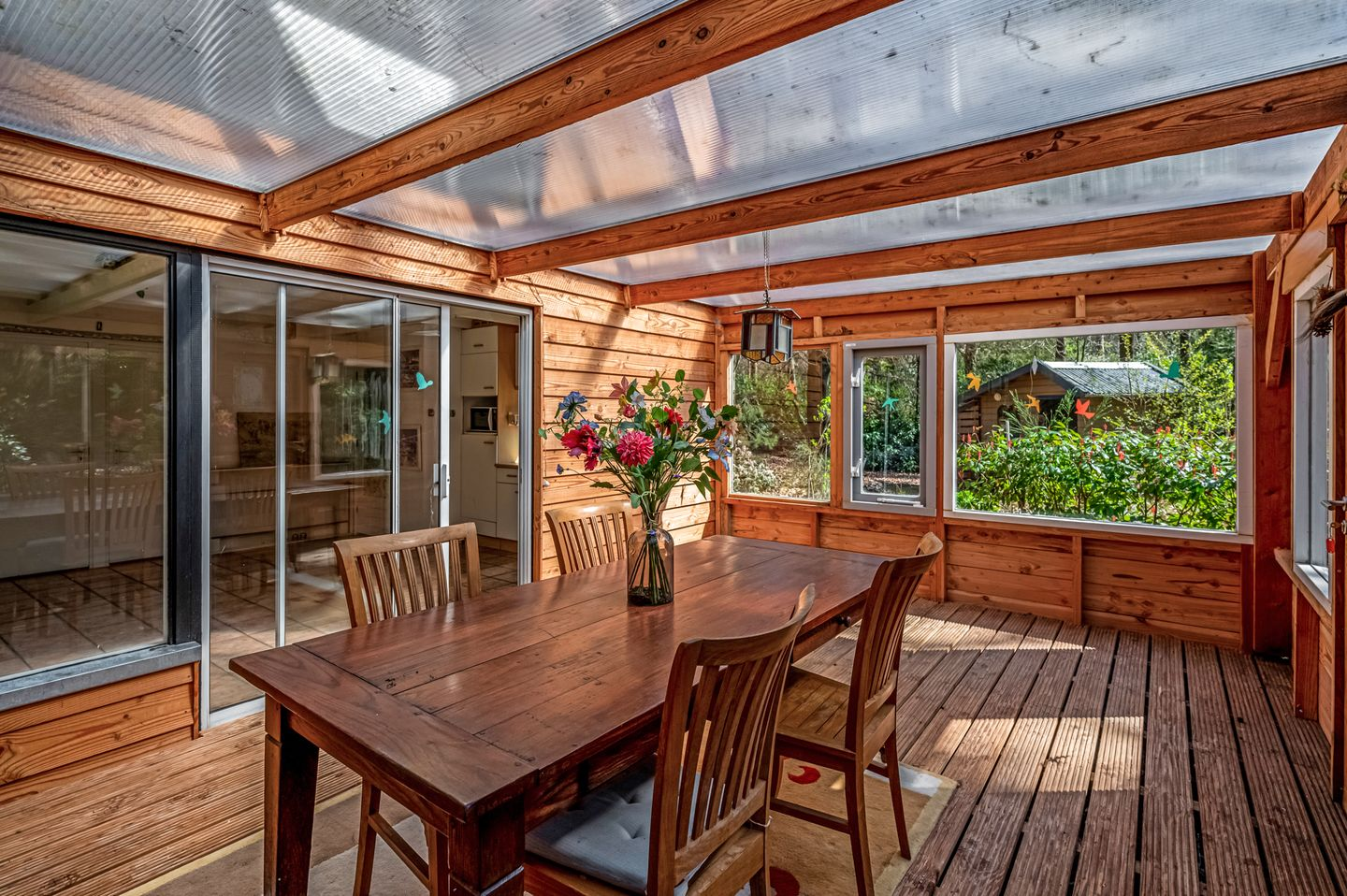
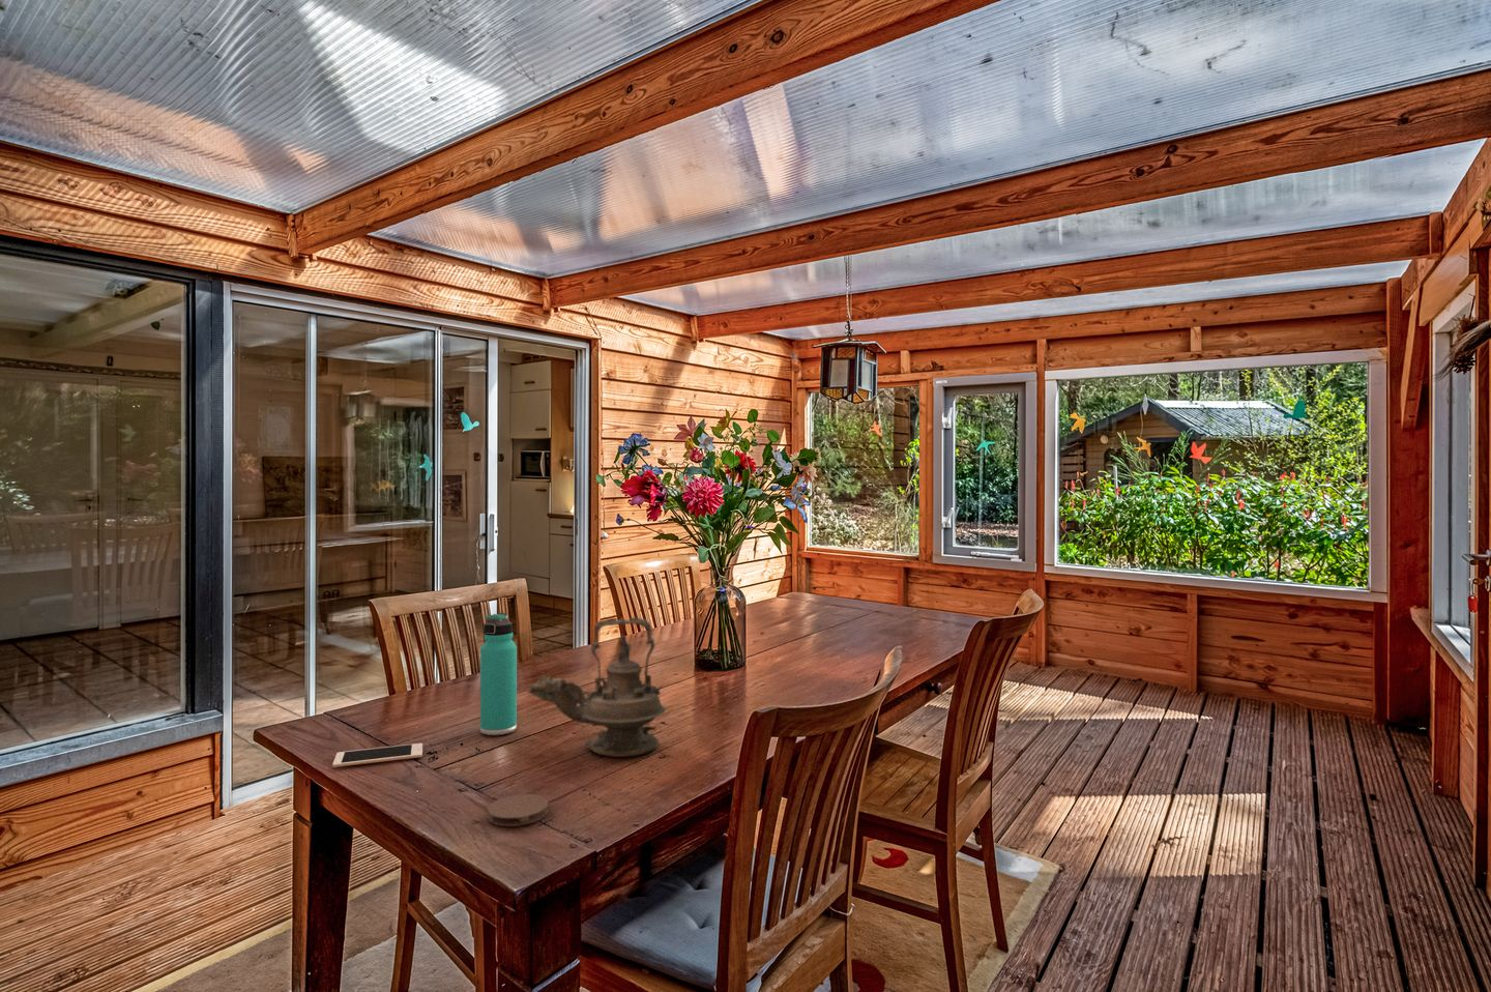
+ teapot (598, 683)
+ thermos bottle (498, 671)
+ coaster (518, 808)
+ cell phone (379, 754)
